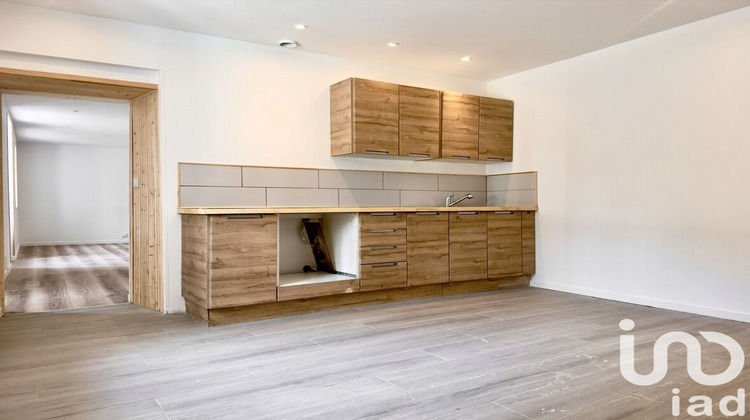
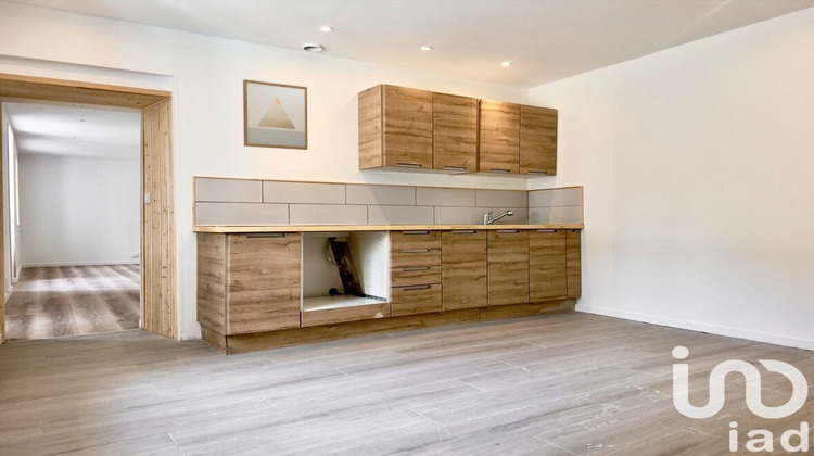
+ wall art (276, 115)
